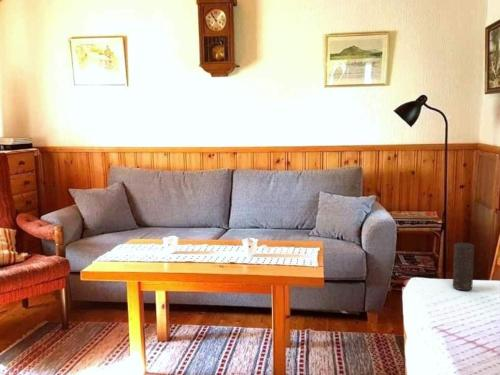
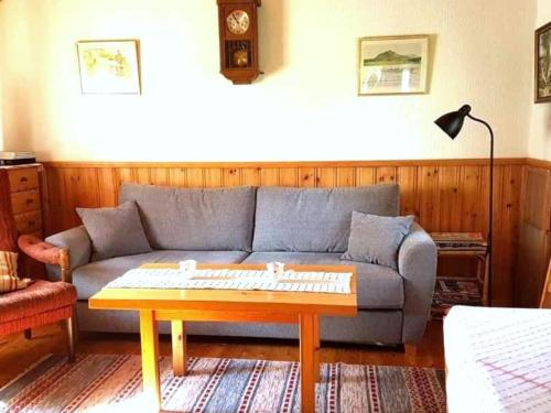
- candle (463, 266)
